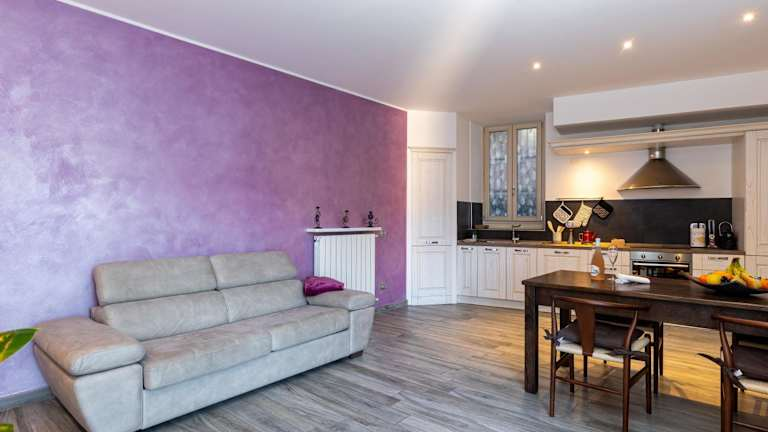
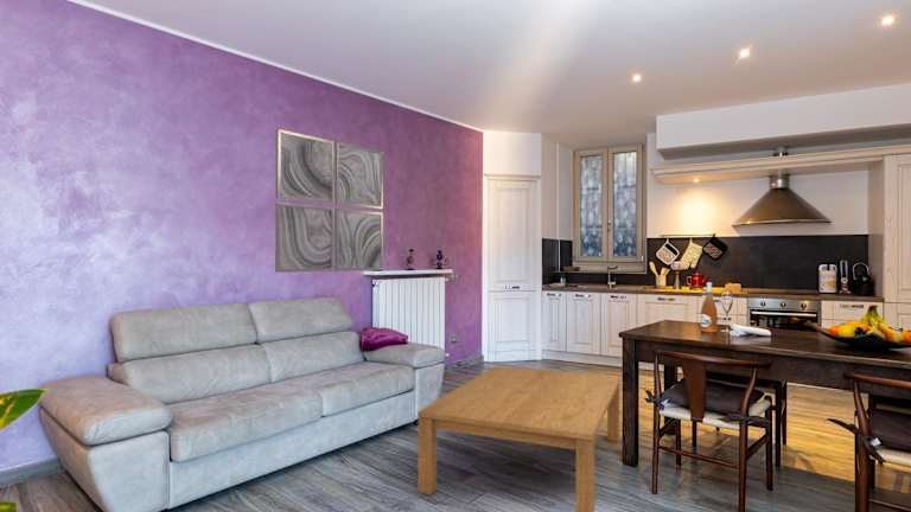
+ wall art (333, 207)
+ coffee table (531, 427)
